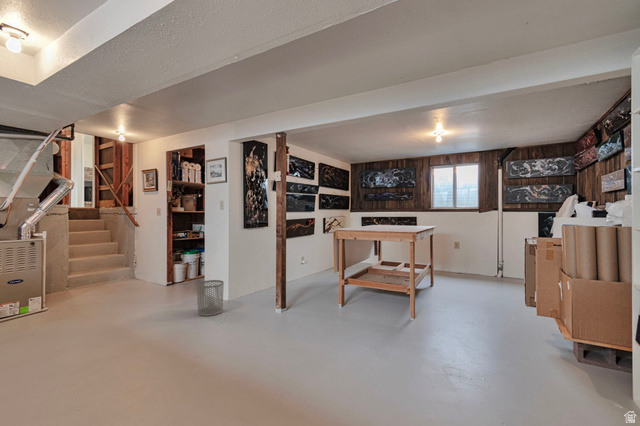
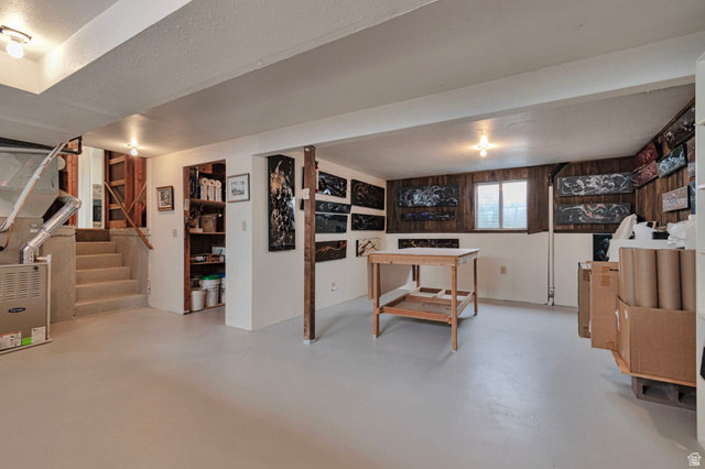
- waste bin (210, 297)
